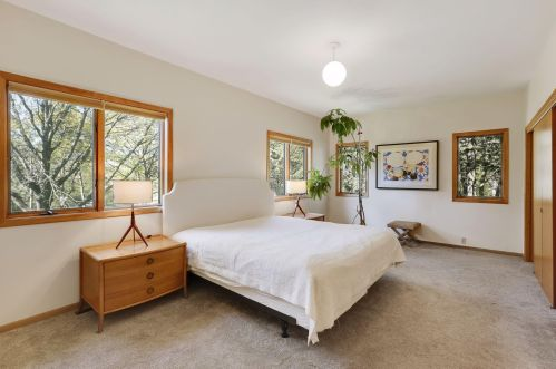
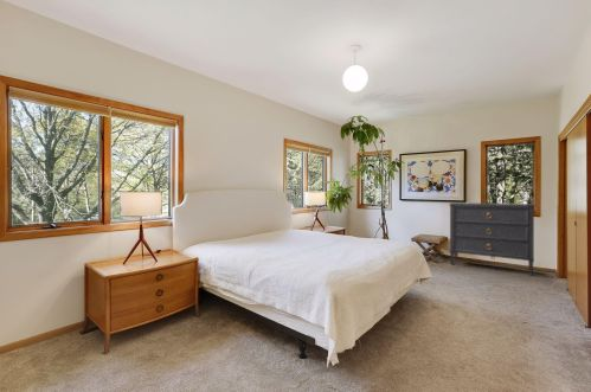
+ dresser (489, 234)
